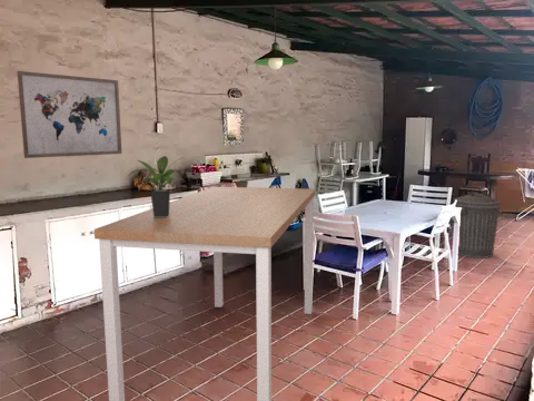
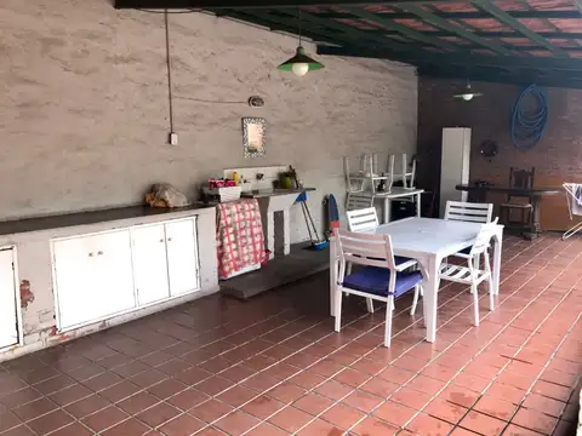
- trash can (475, 224)
- wall art (75, 116)
- potted plant (159, 185)
- dining table (221, 282)
